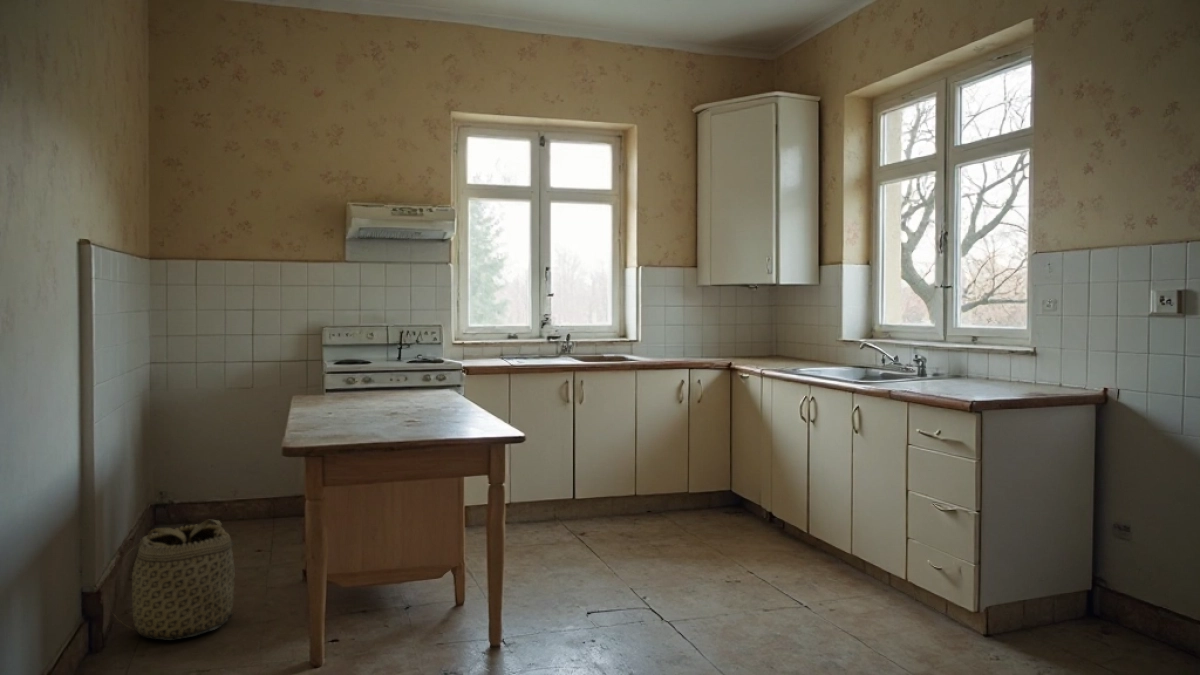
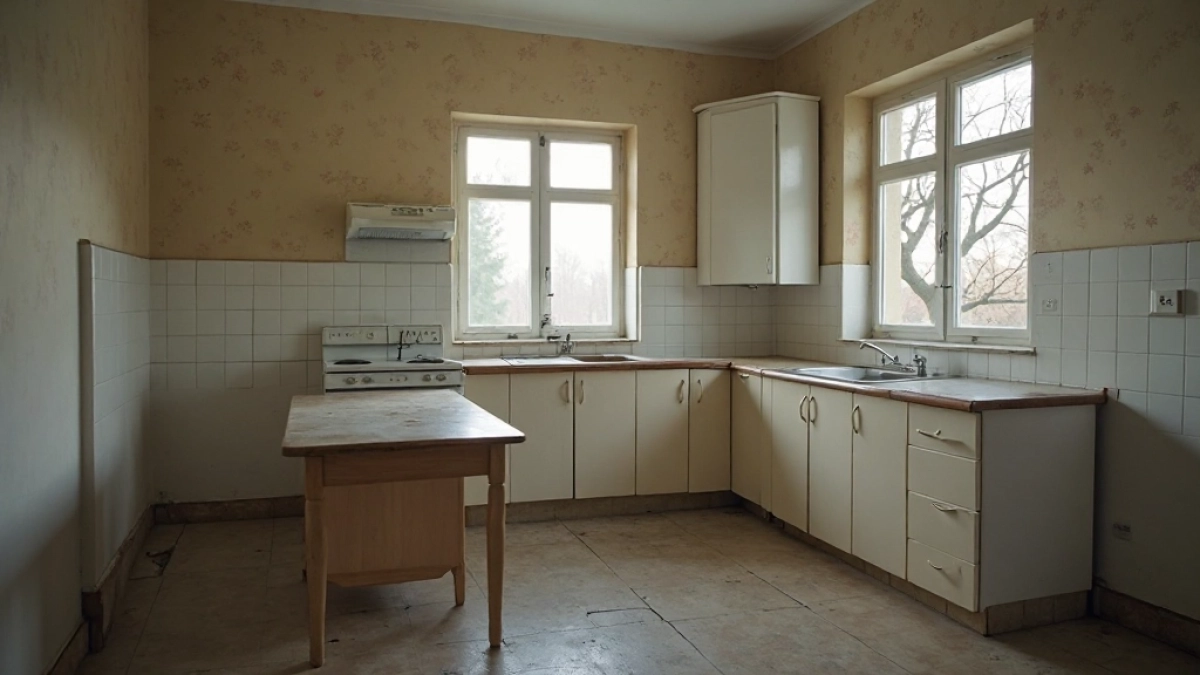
- basket (179, 574)
